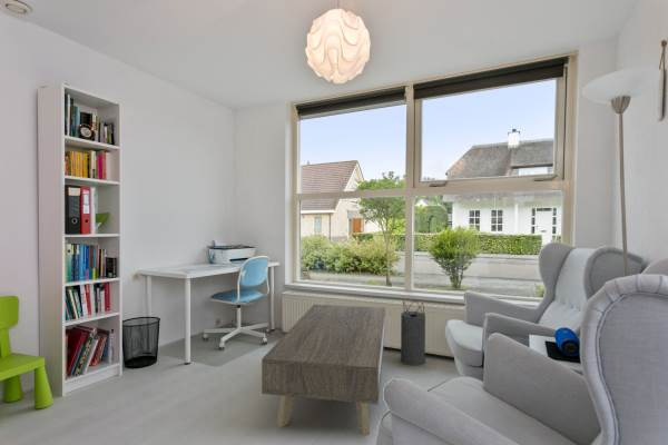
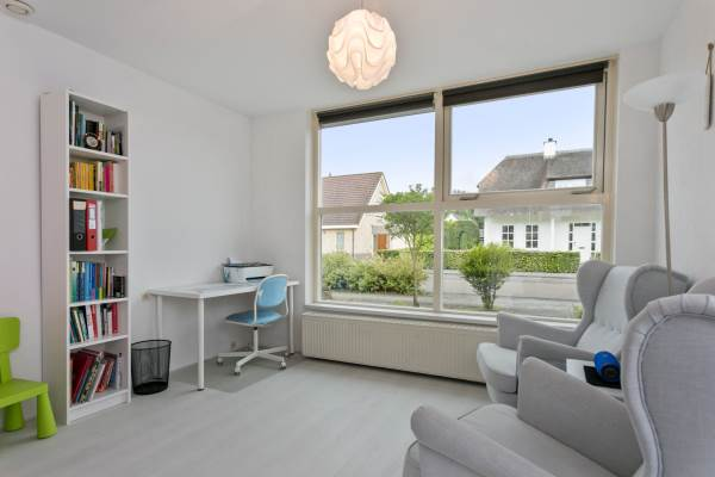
- speaker (413, 330)
- coffee table (334, 360)
